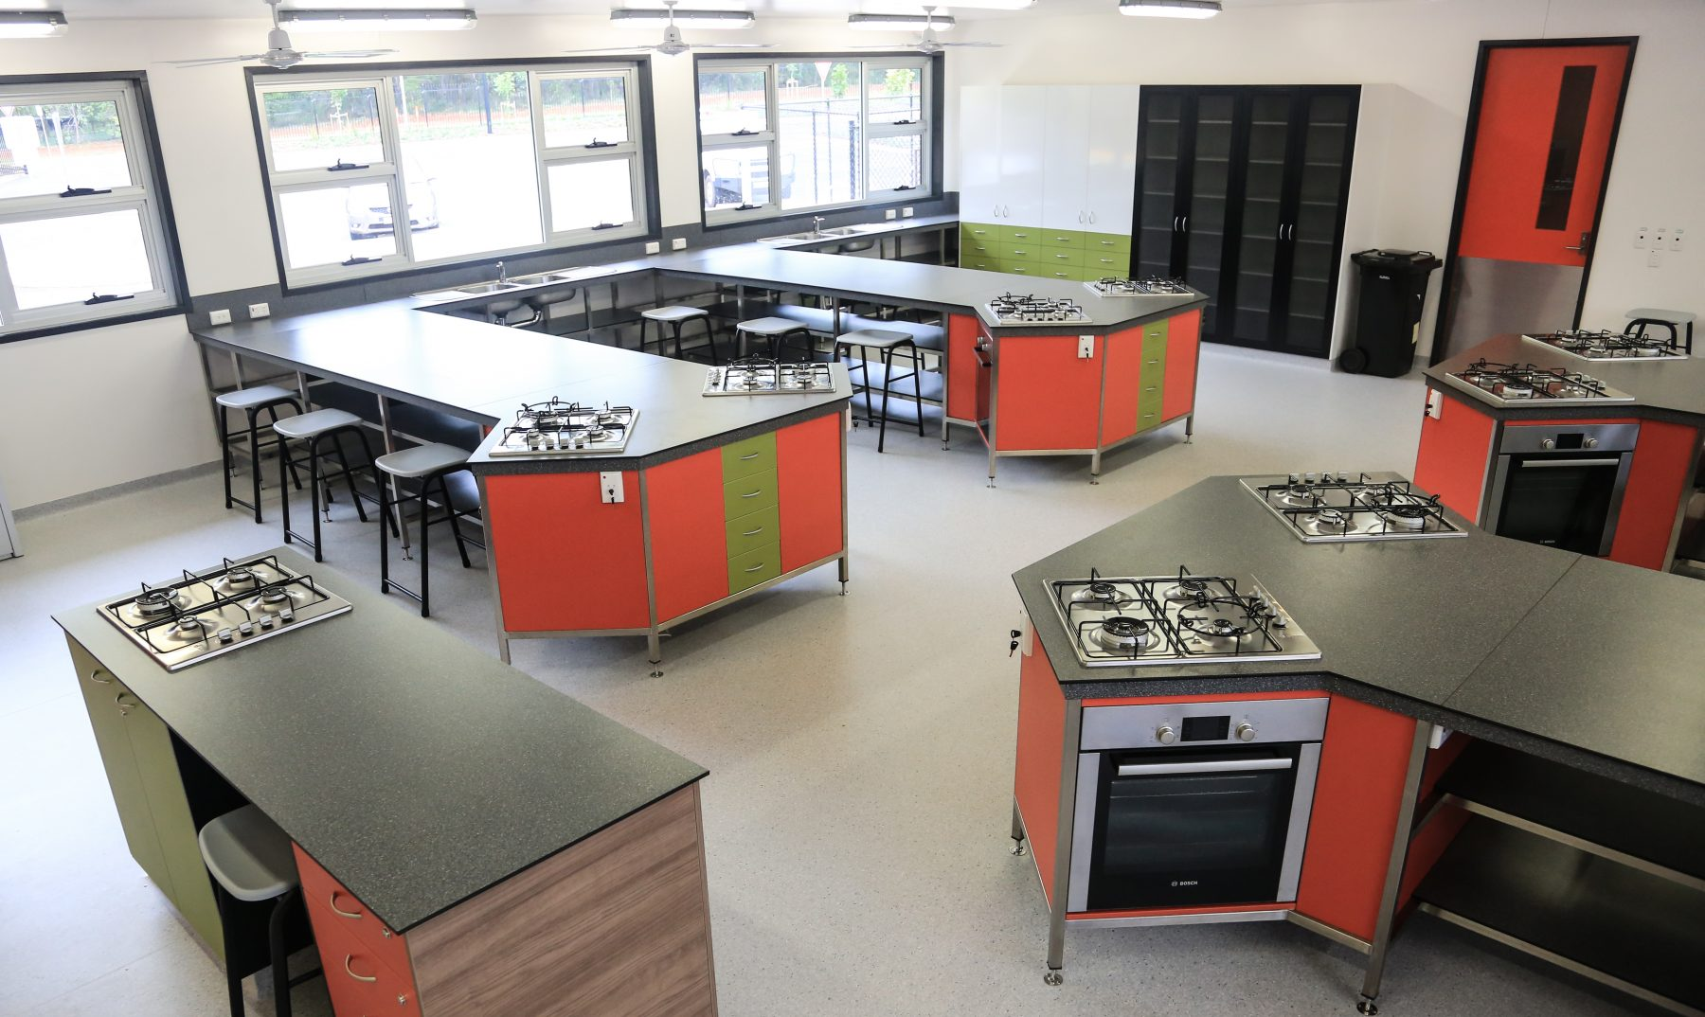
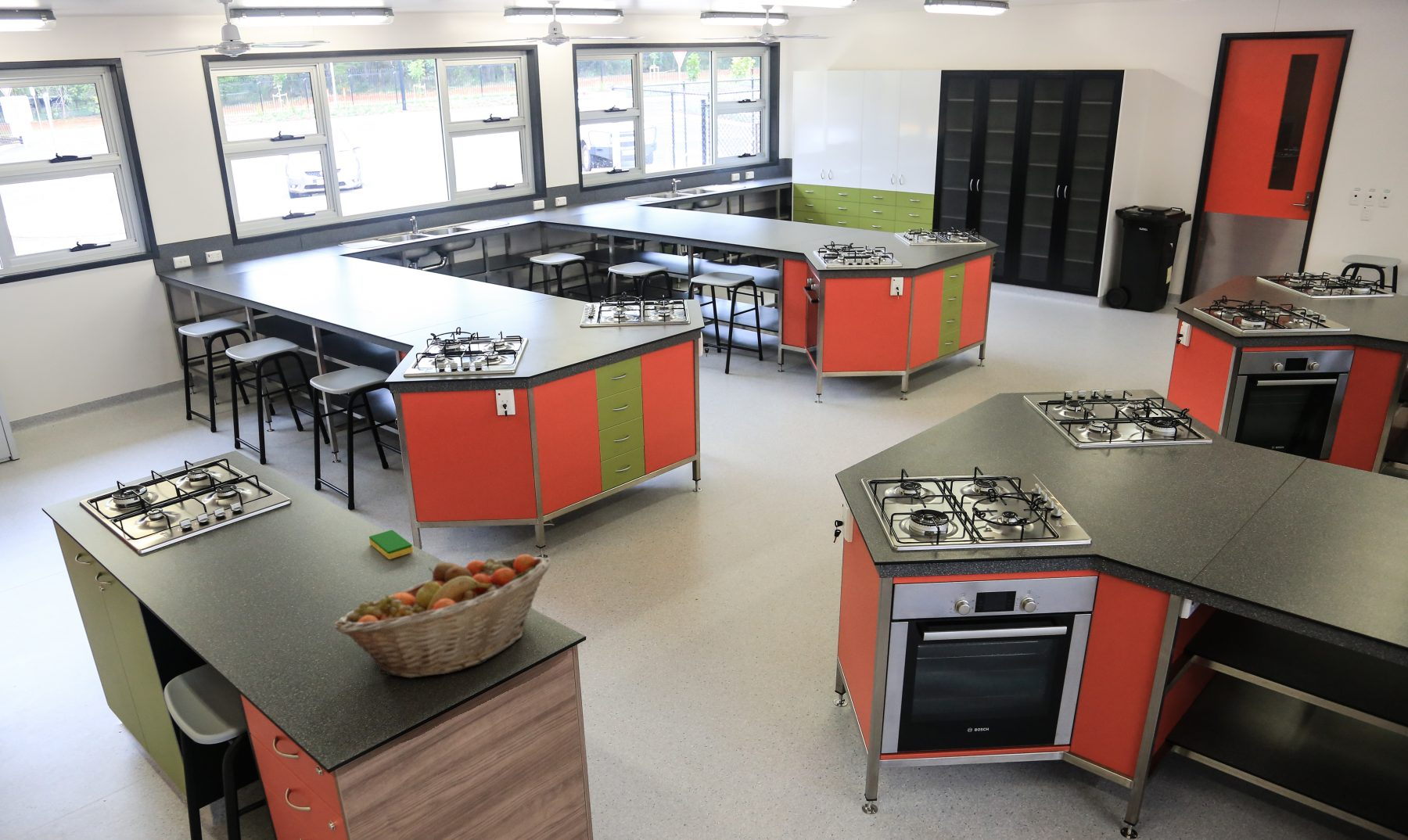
+ dish sponge (390, 544)
+ fruit basket (449, 606)
